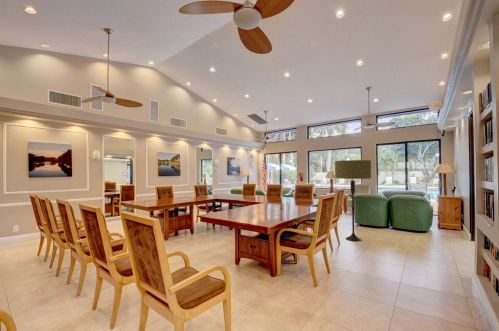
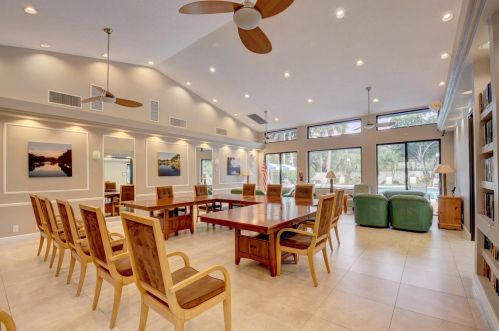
- floor lamp (352, 199)
